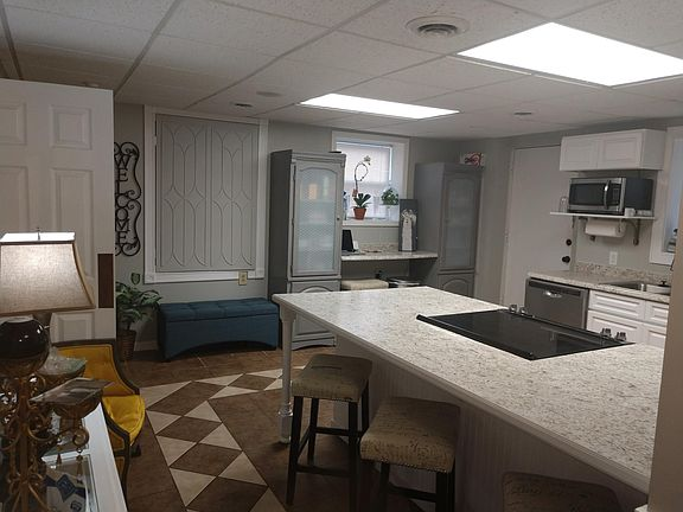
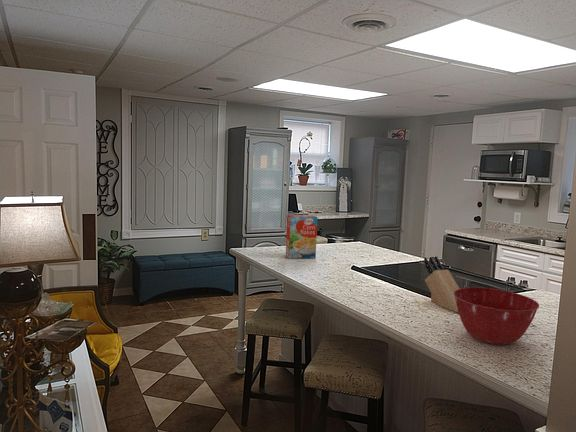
+ cereal box (301, 236)
+ mixing bowl (493, 317)
+ knife block (445, 282)
